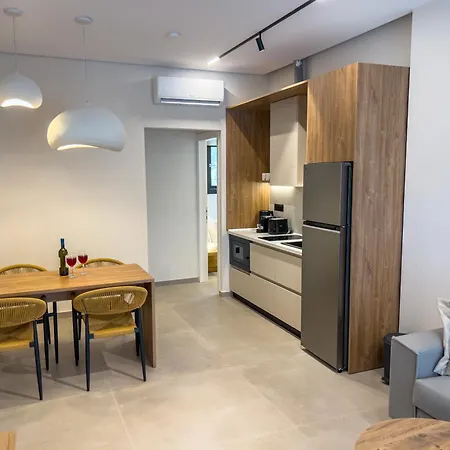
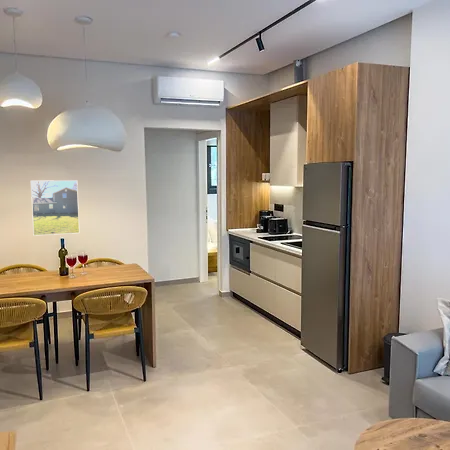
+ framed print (55, 207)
